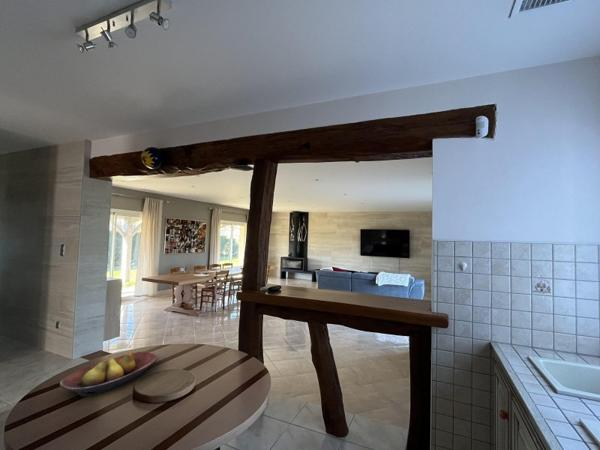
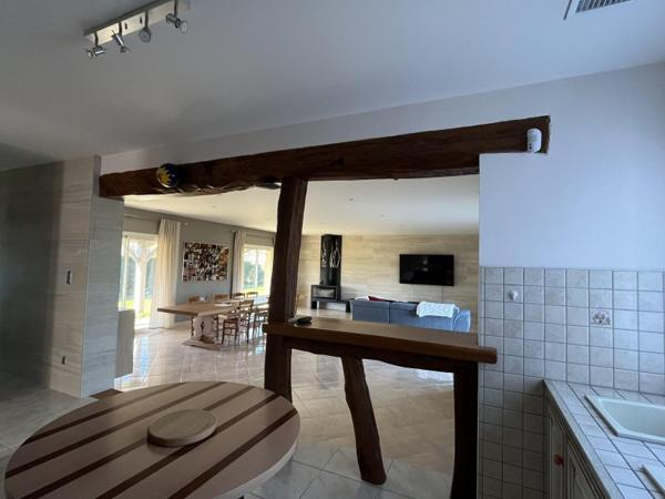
- fruit bowl (114, 369)
